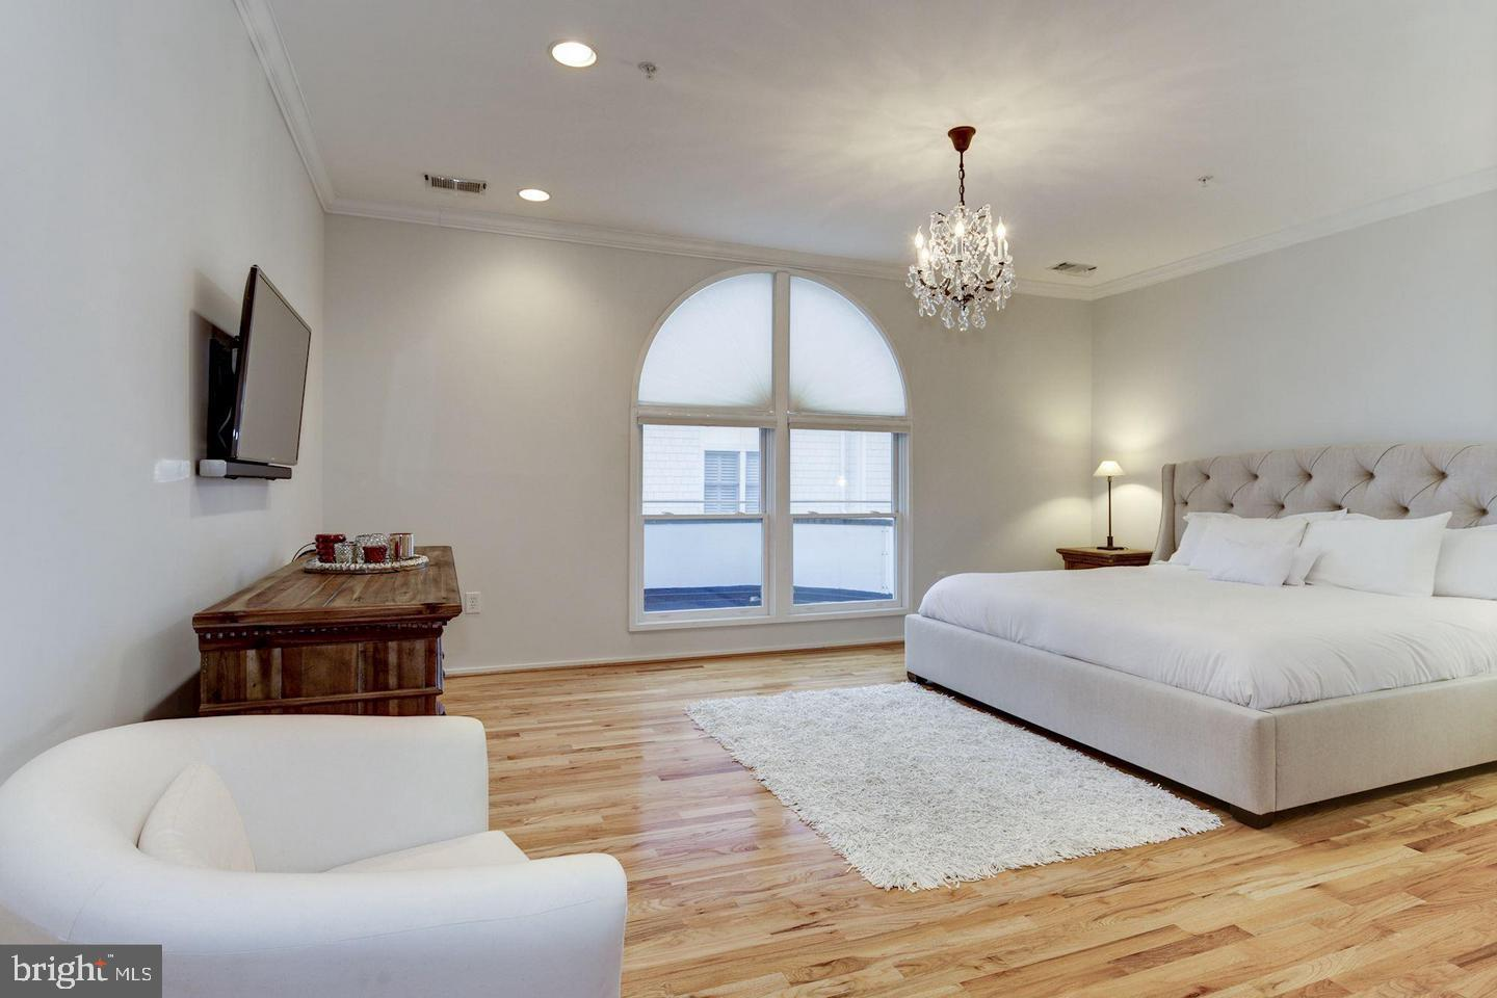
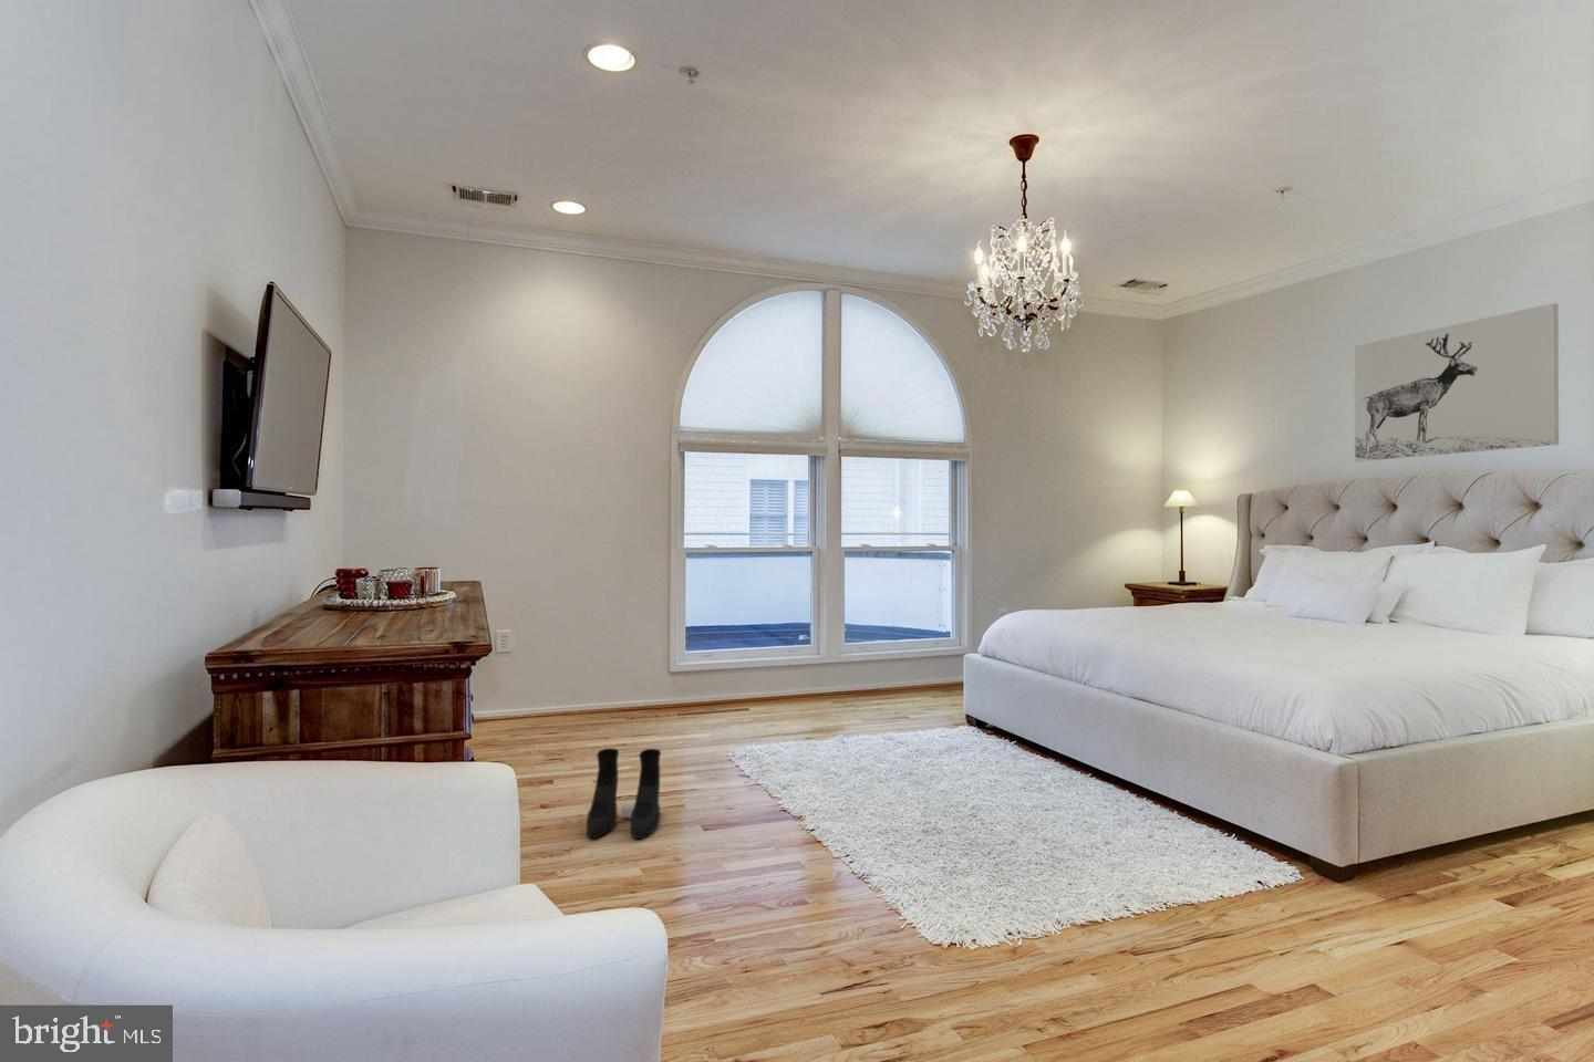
+ wall art (1446, 390)
+ boots (617, 788)
